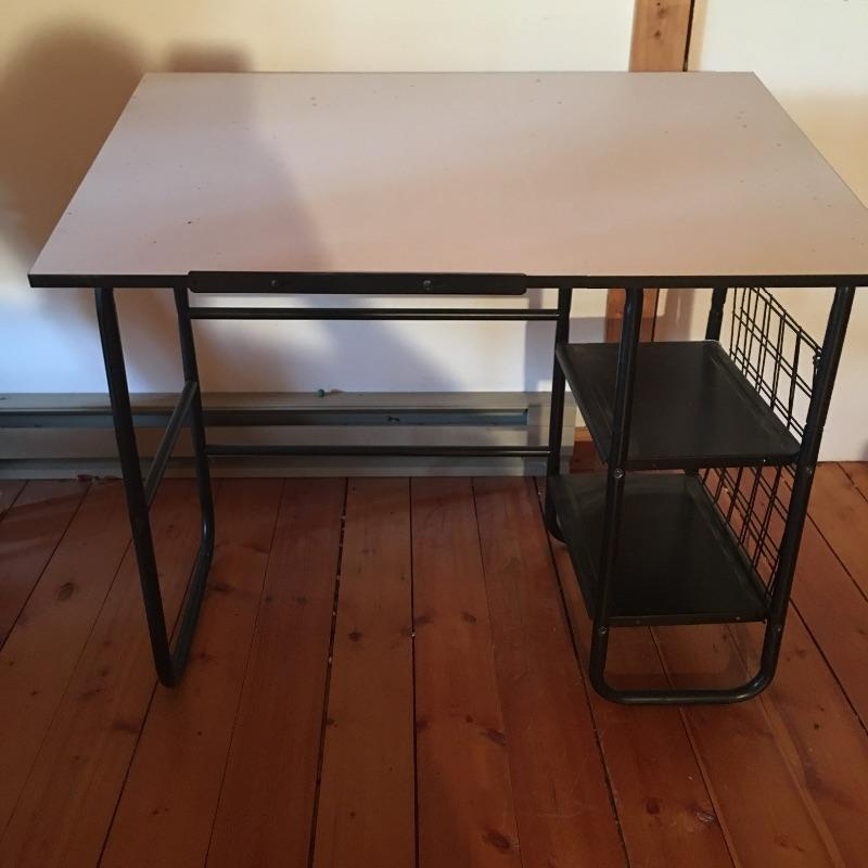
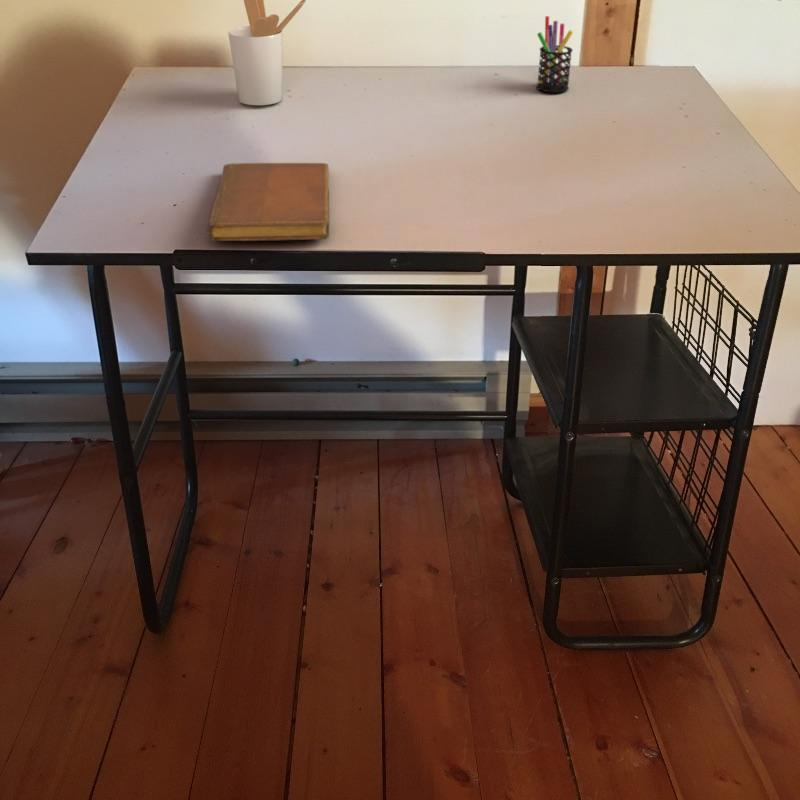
+ notebook (272, 198)
+ utensil holder (271, 48)
+ pen holder (551, 54)
